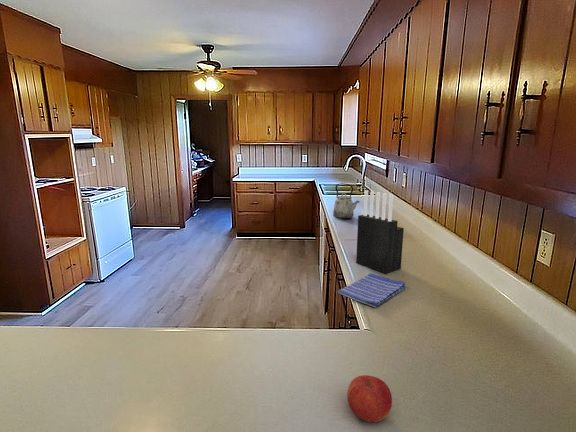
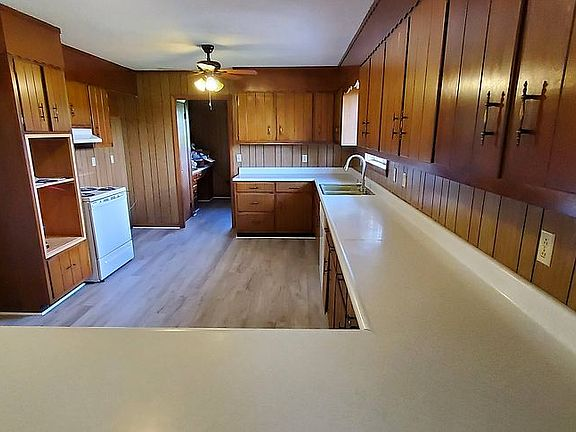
- knife block (381, 229)
- kettle (347, 201)
- dish towel (372, 287)
- fruit (369, 396)
